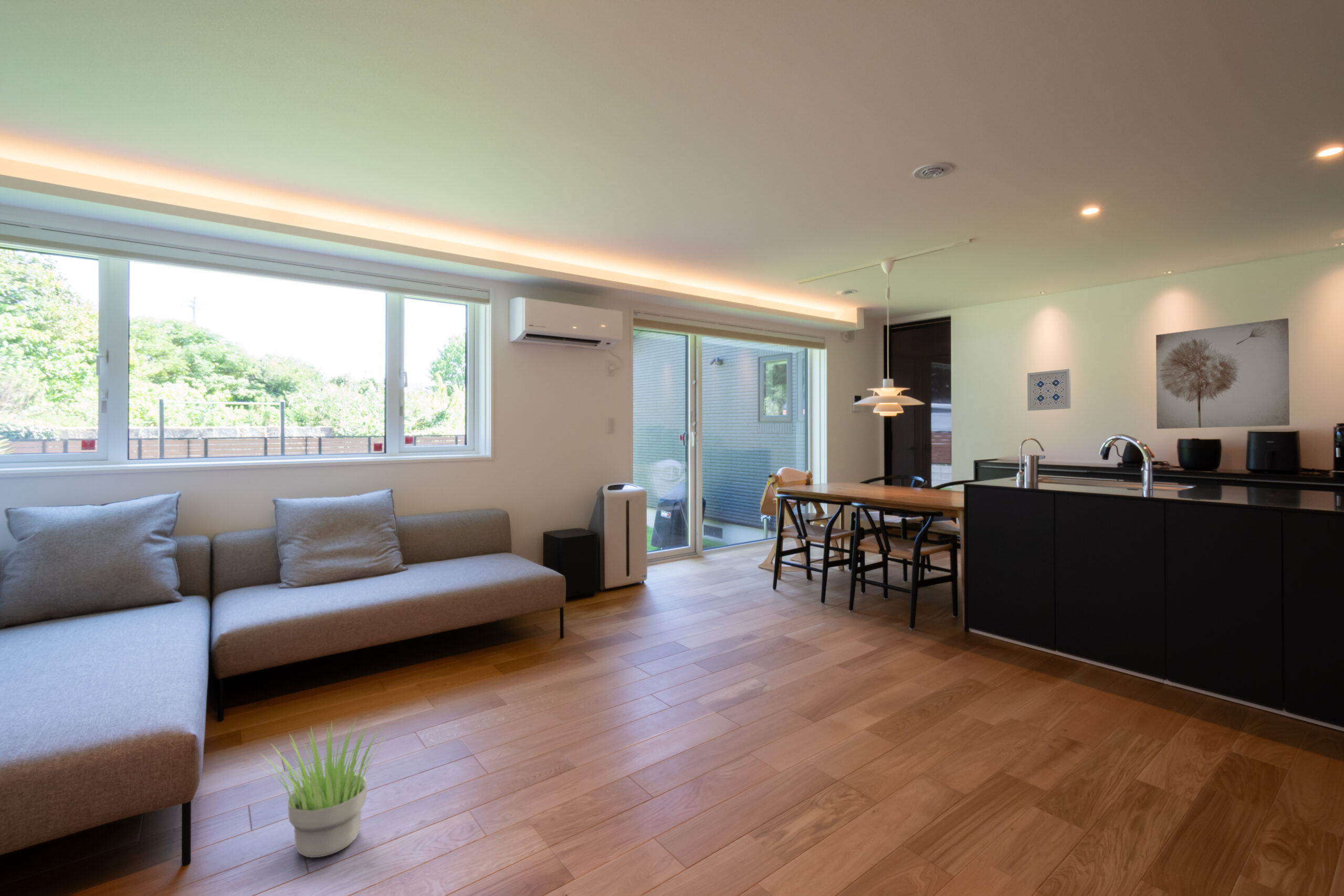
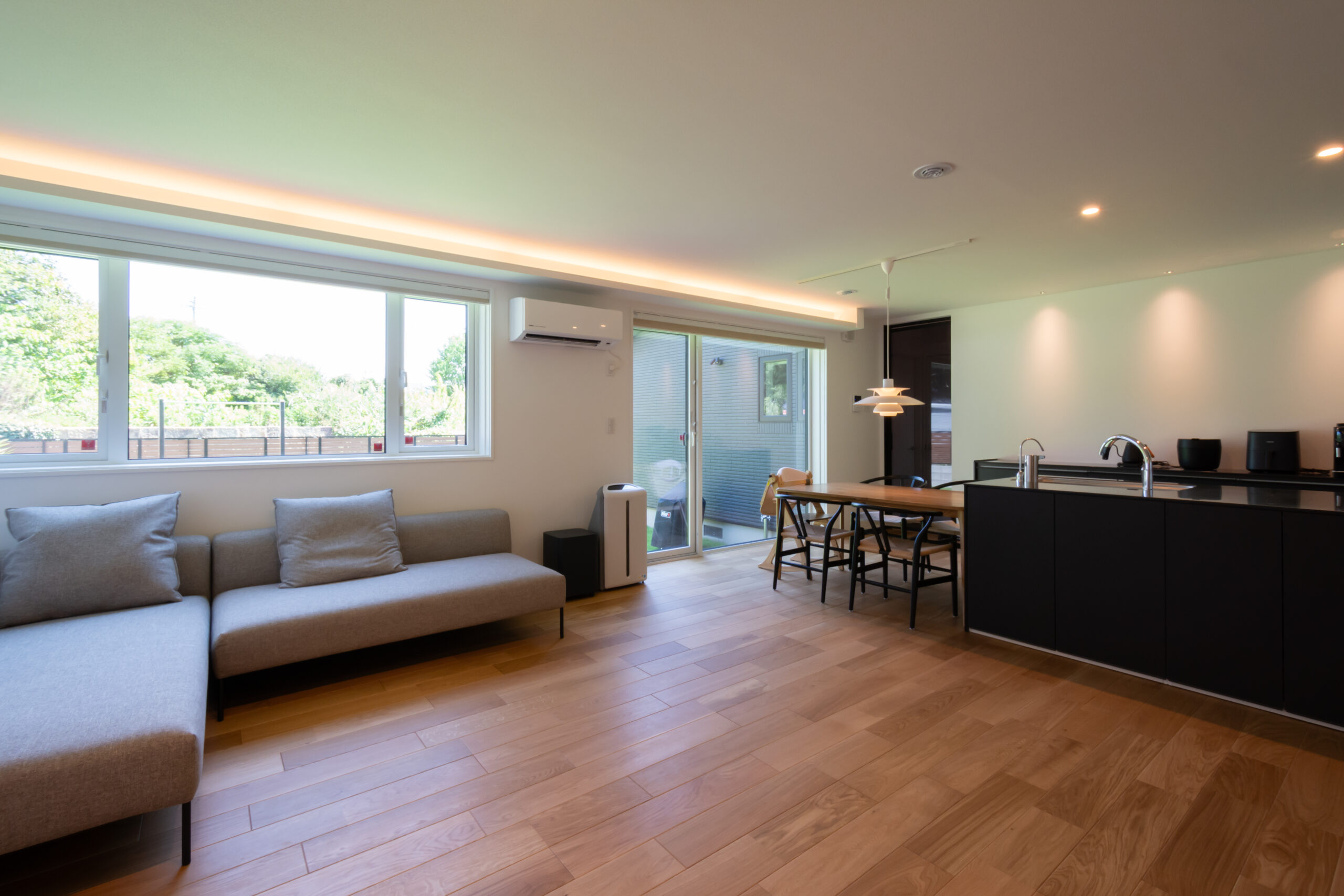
- wall art (1218, 377)
- potted plant (327, 793)
- wall art (1048, 390)
